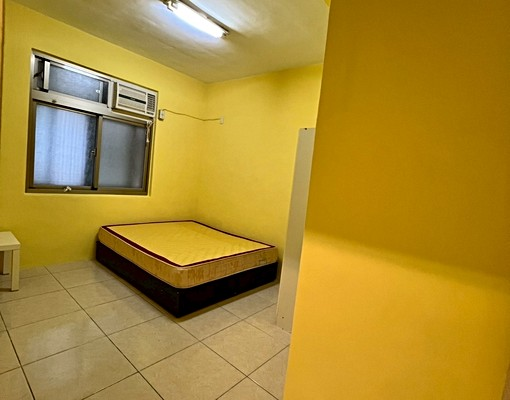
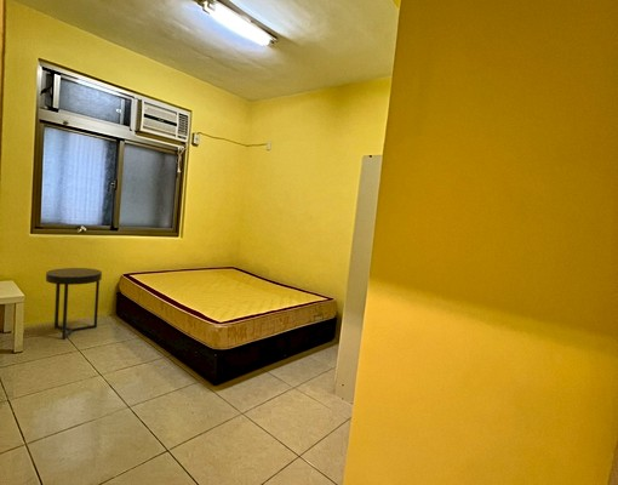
+ side table (67, 301)
